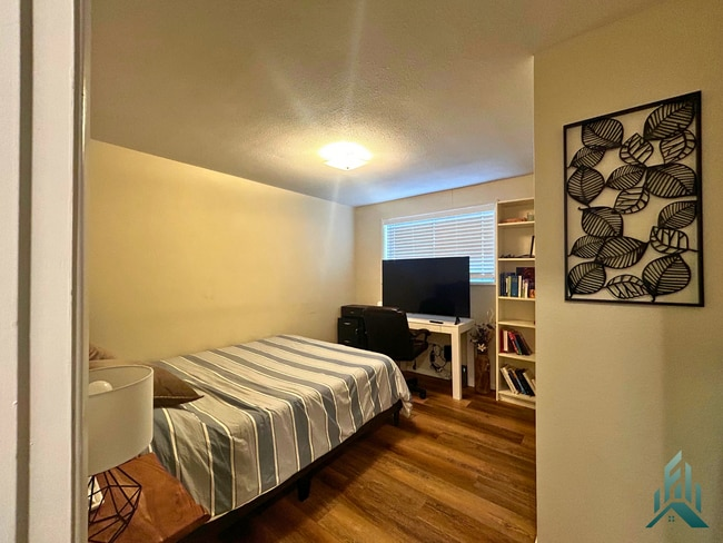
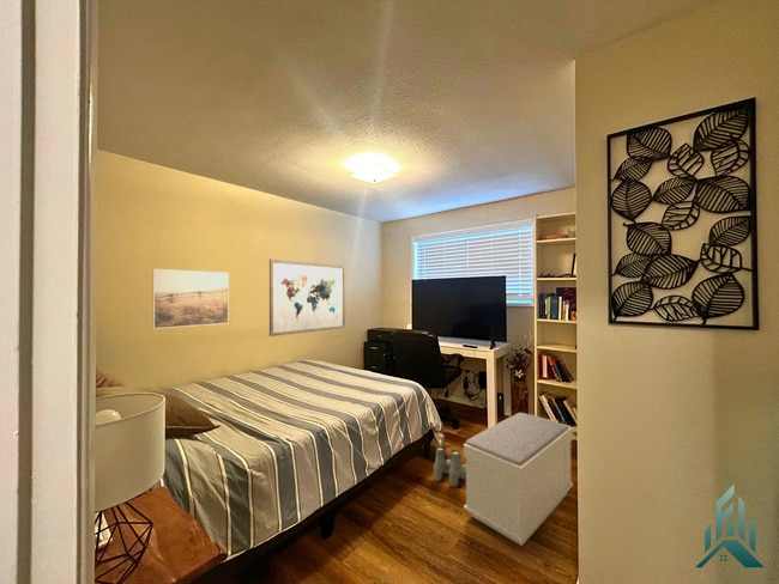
+ bench (520, 467)
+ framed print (193, 298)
+ wall art (310, 297)
+ boots (451, 461)
